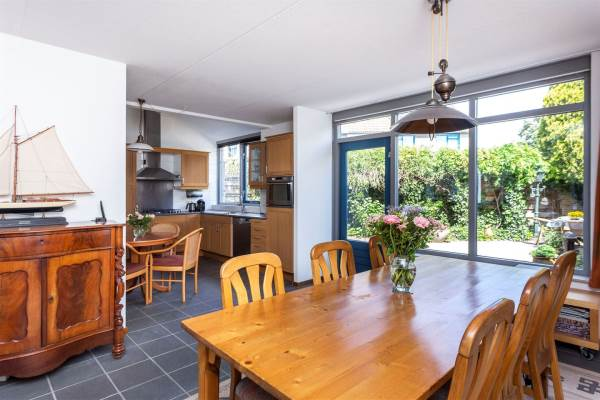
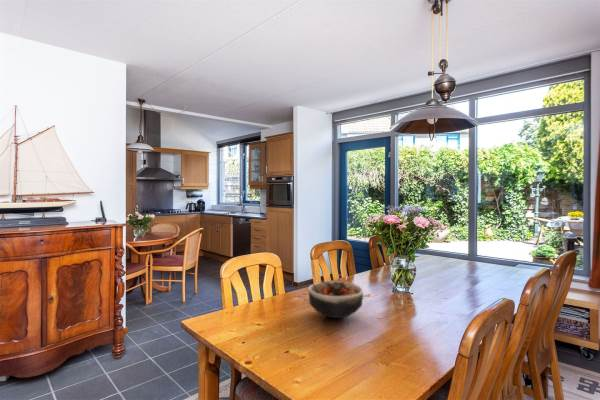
+ bowl (335, 299)
